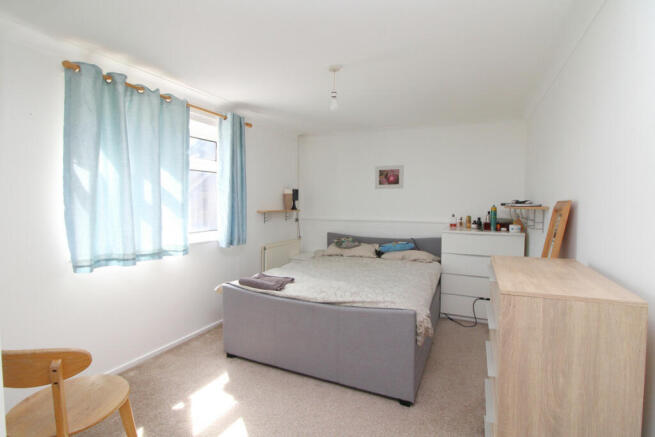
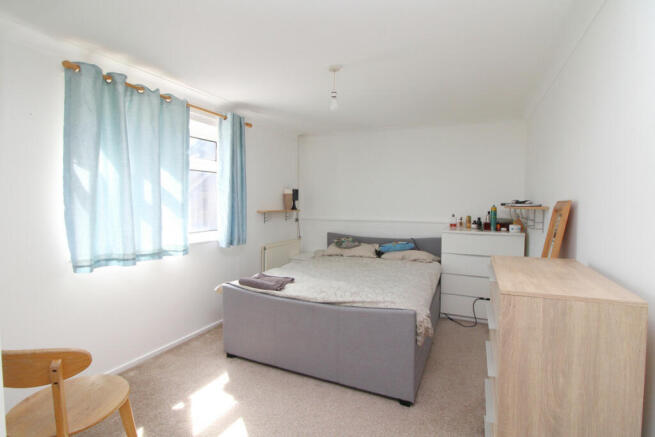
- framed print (389, 177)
